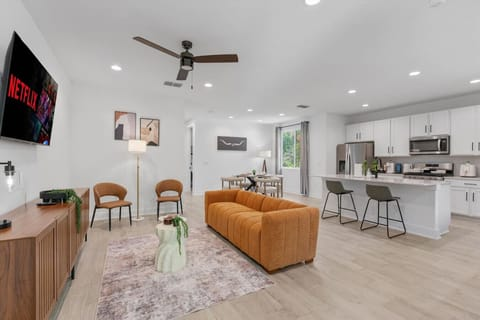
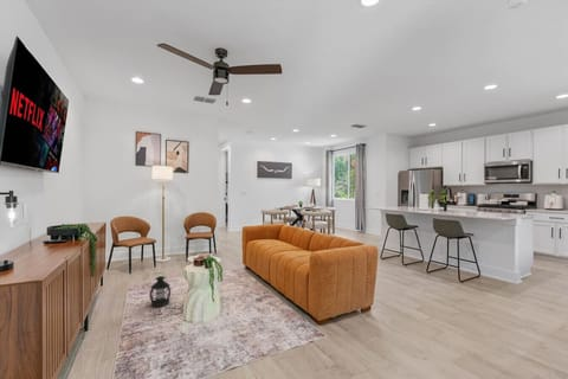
+ lantern (160, 288)
